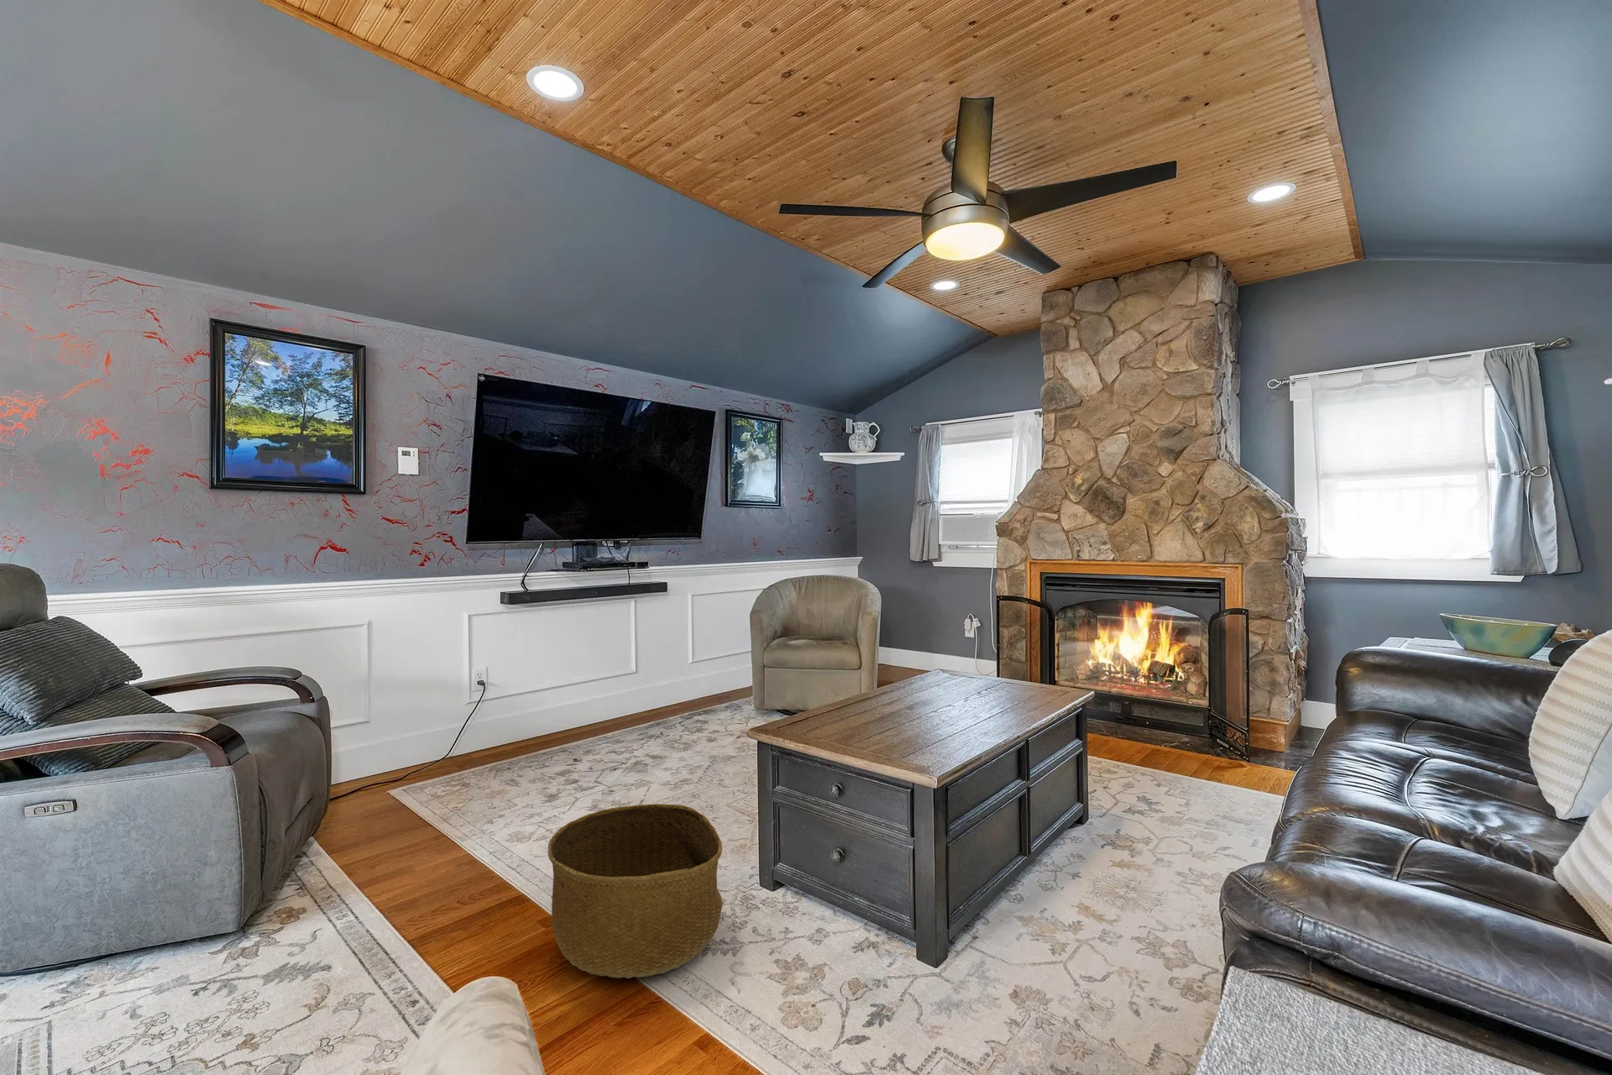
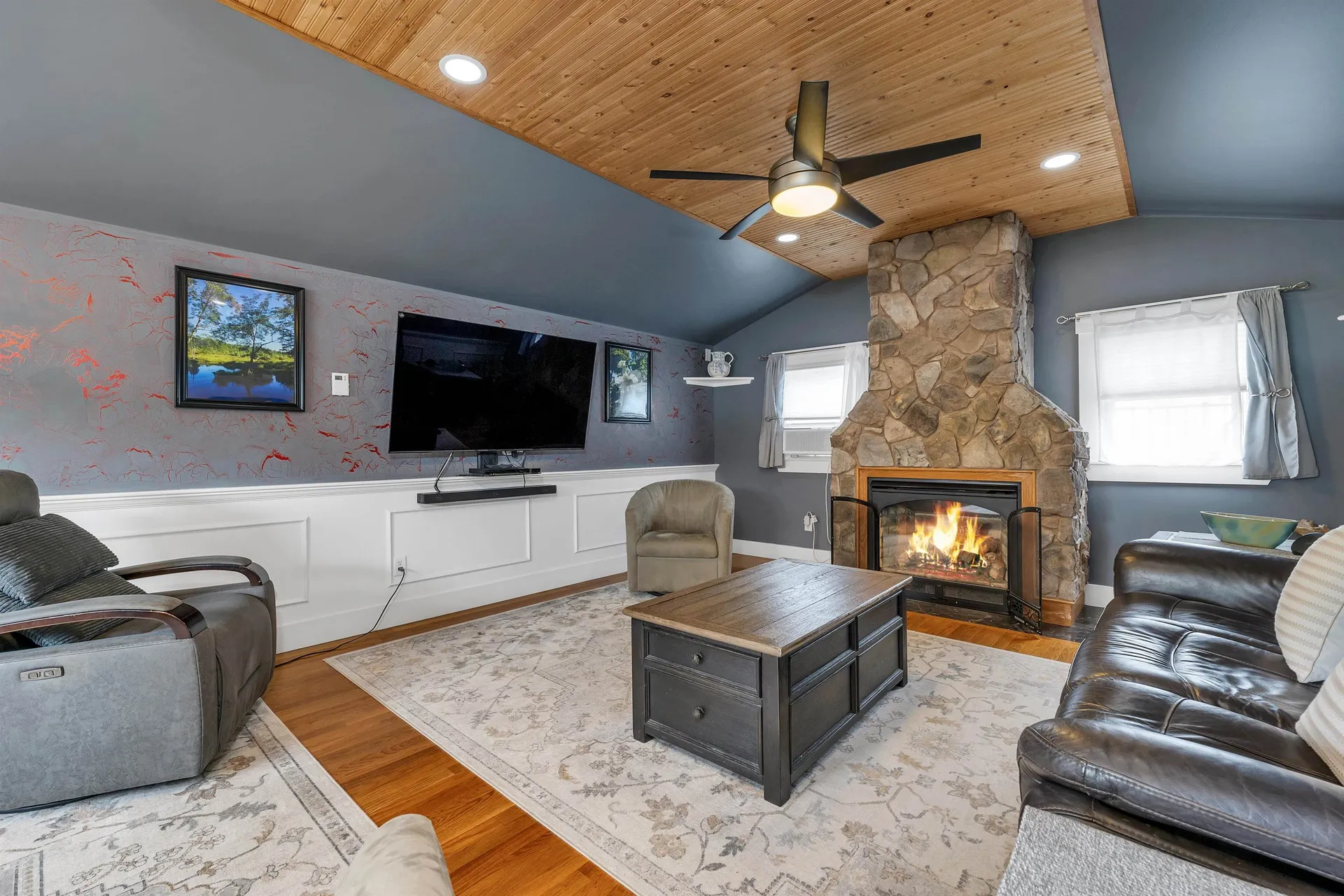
- basket (637, 887)
